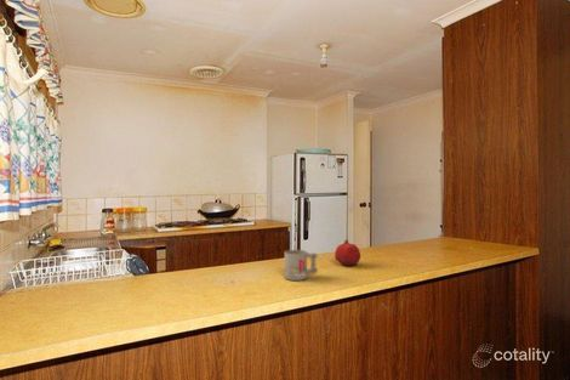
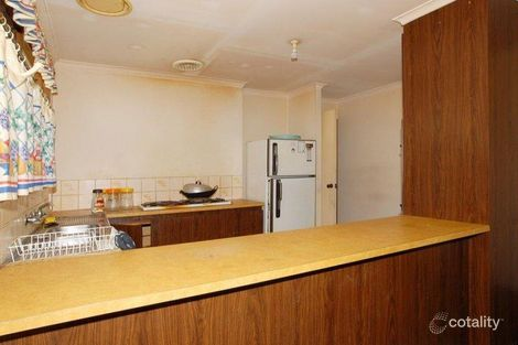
- mug (301, 263)
- fruit (347, 251)
